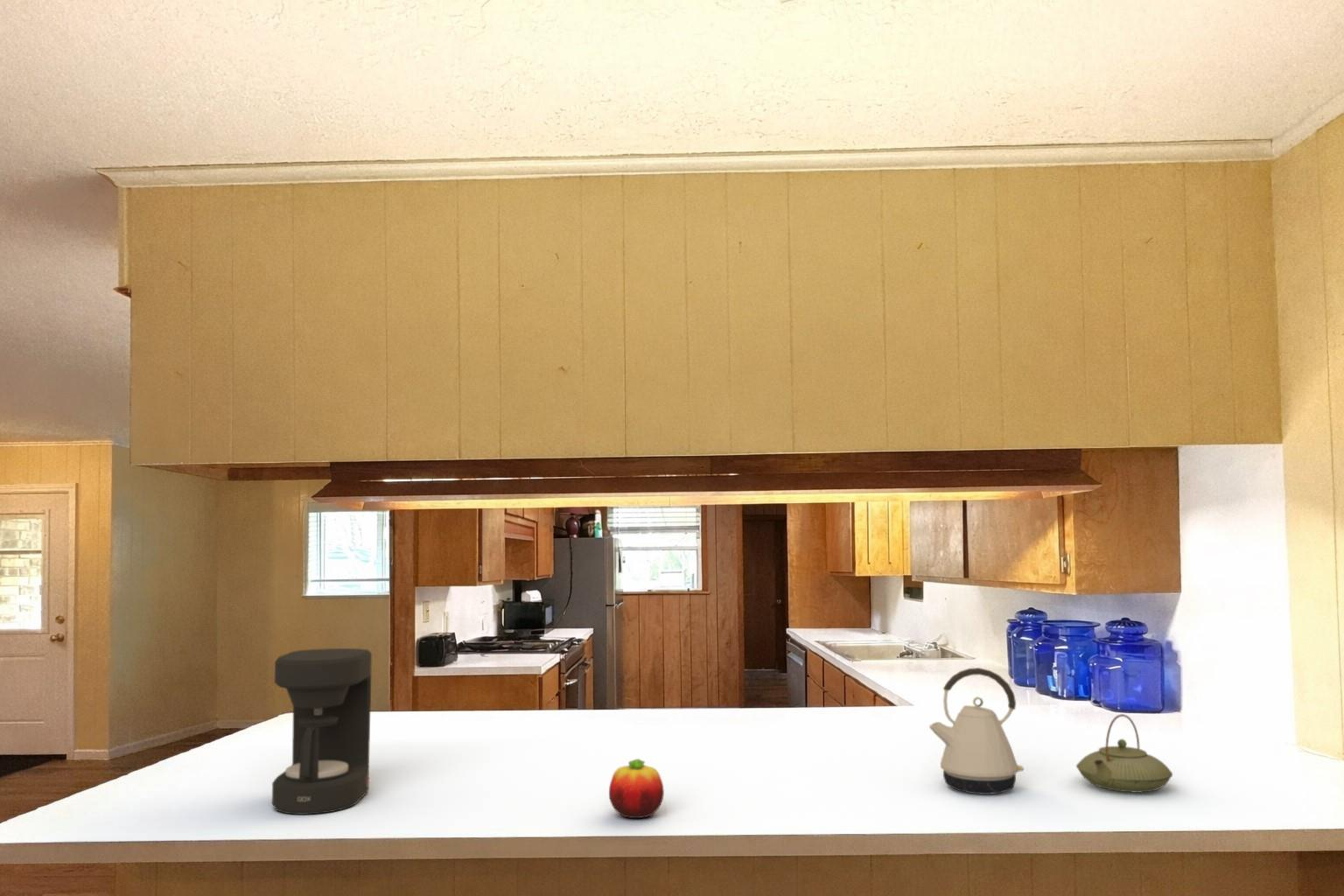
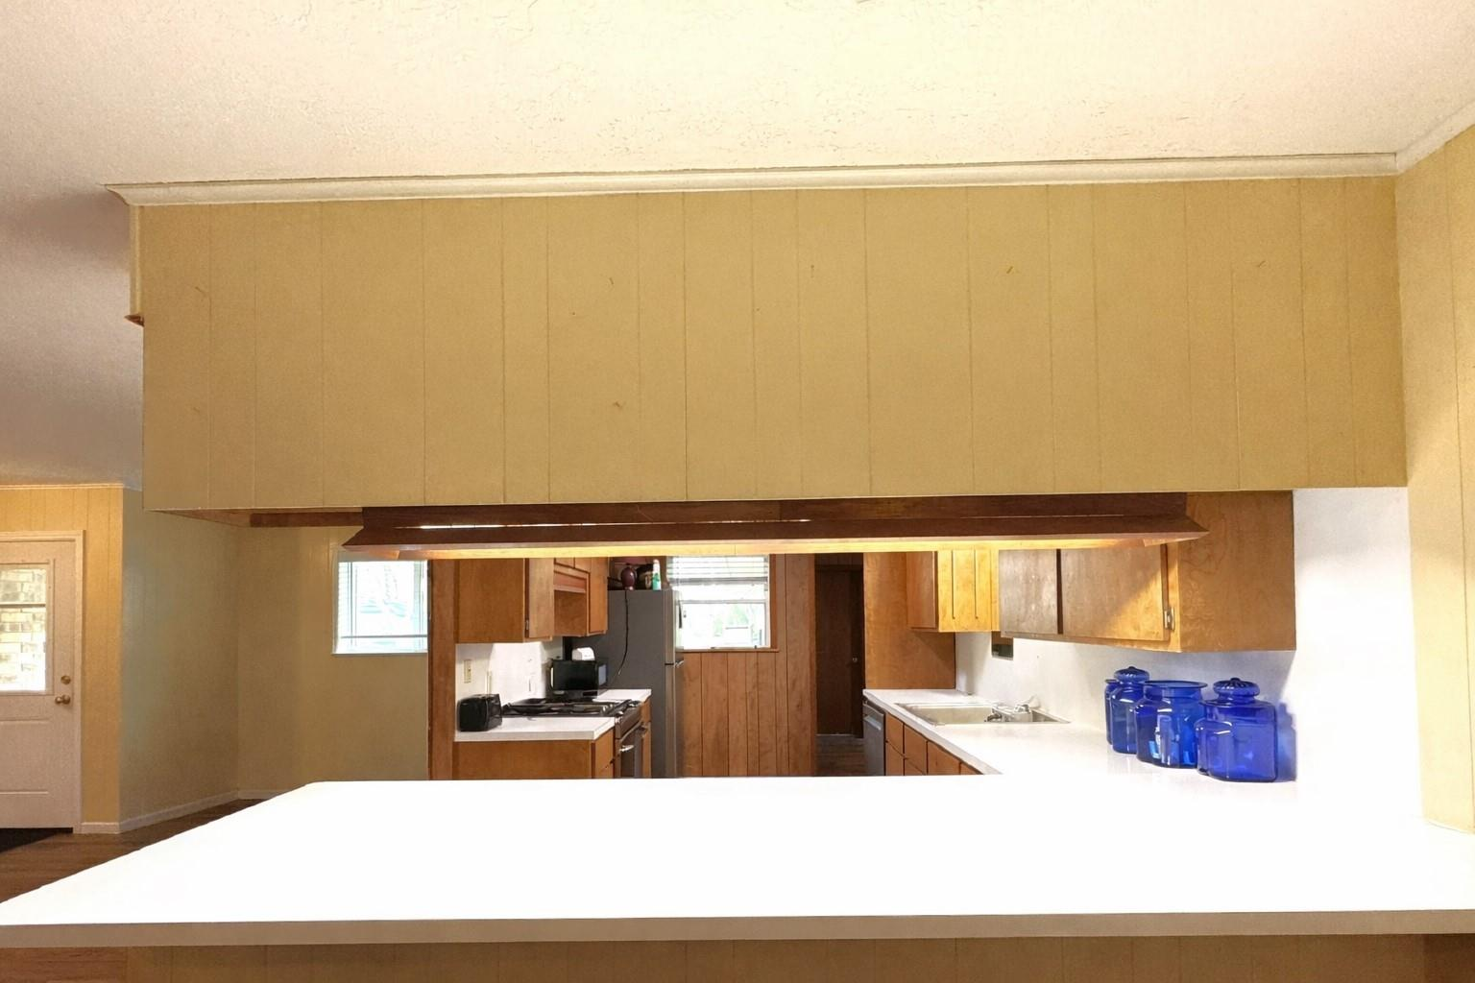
- fruit (636, 788)
- kettle (975, 727)
- coffee maker (322, 726)
- teapot (1119, 751)
